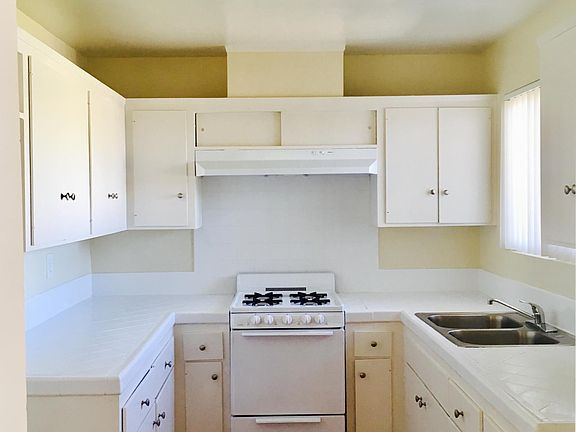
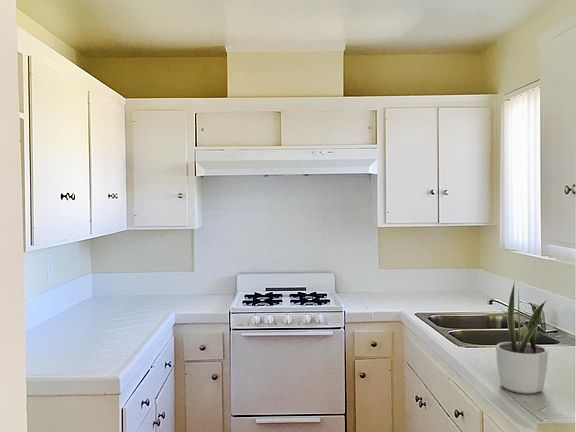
+ potted plant (519, 334)
